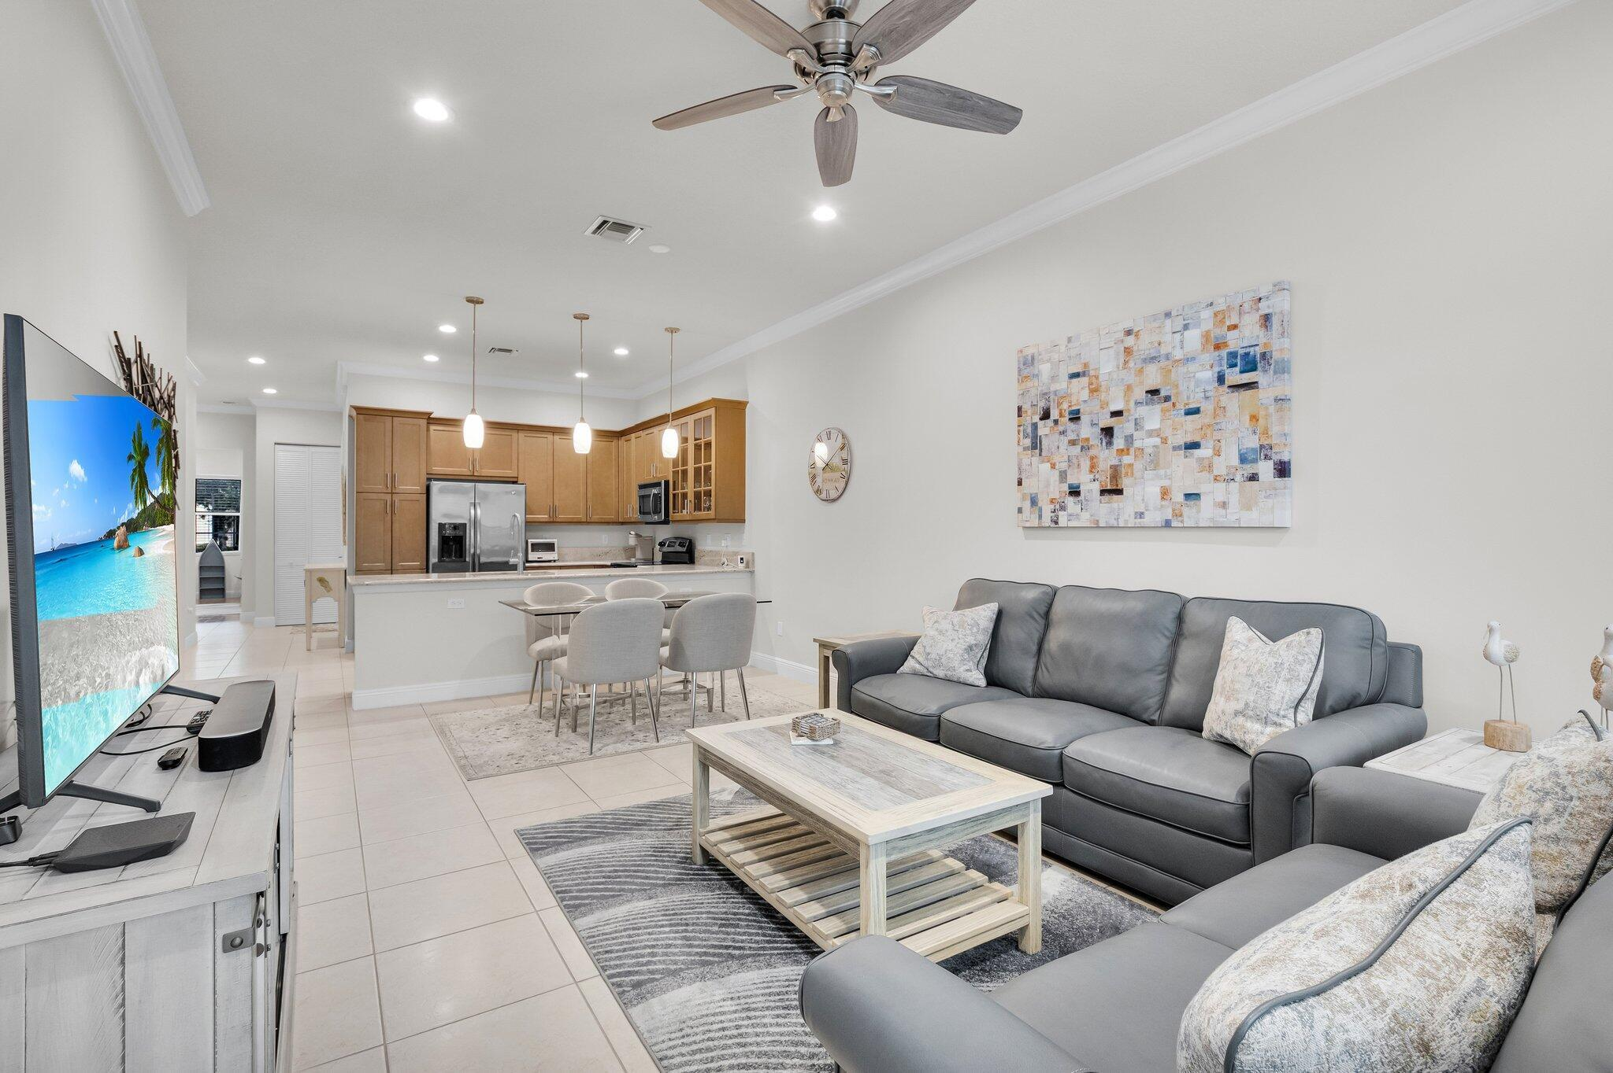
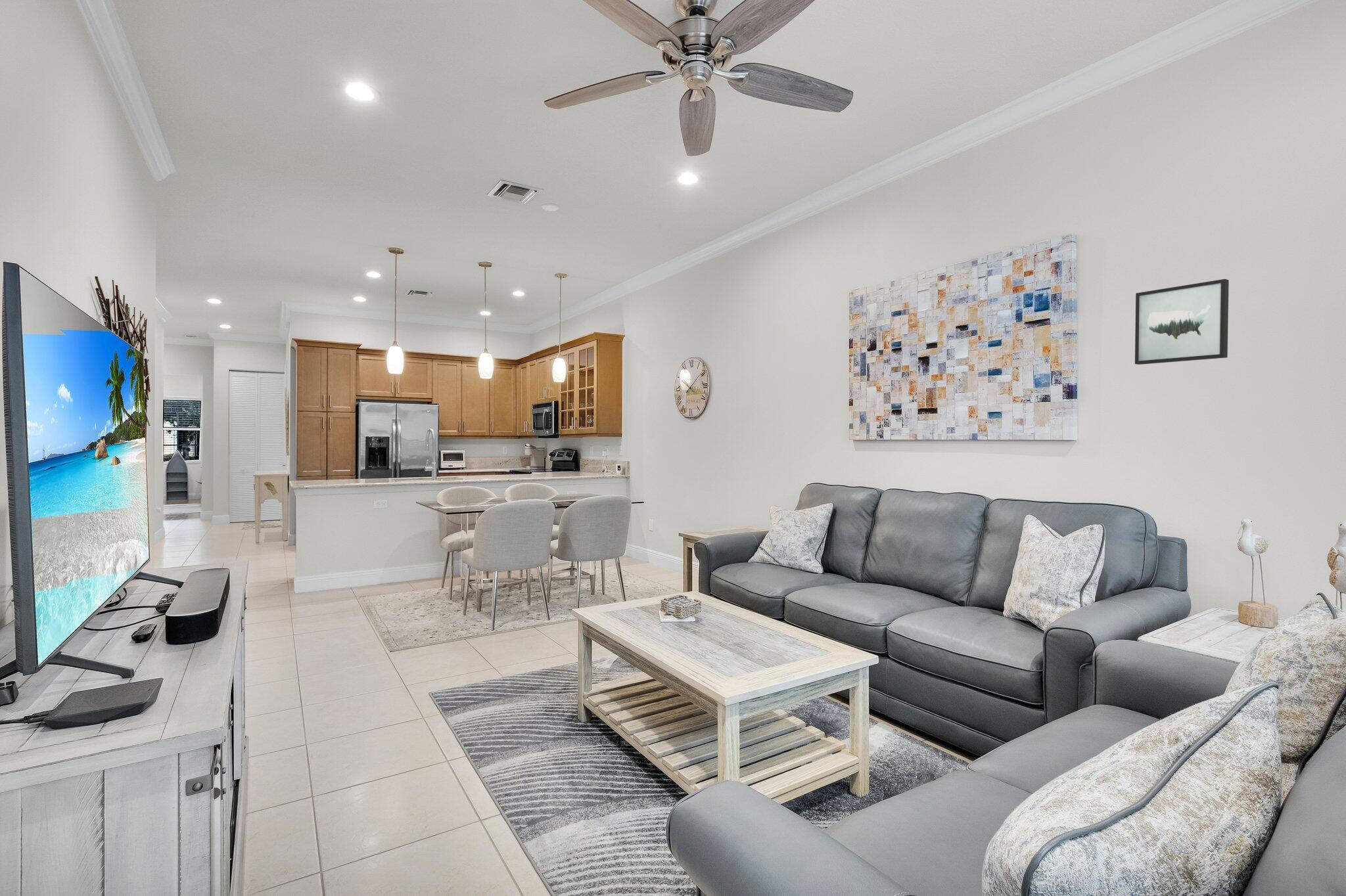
+ wall art (1179, 324)
